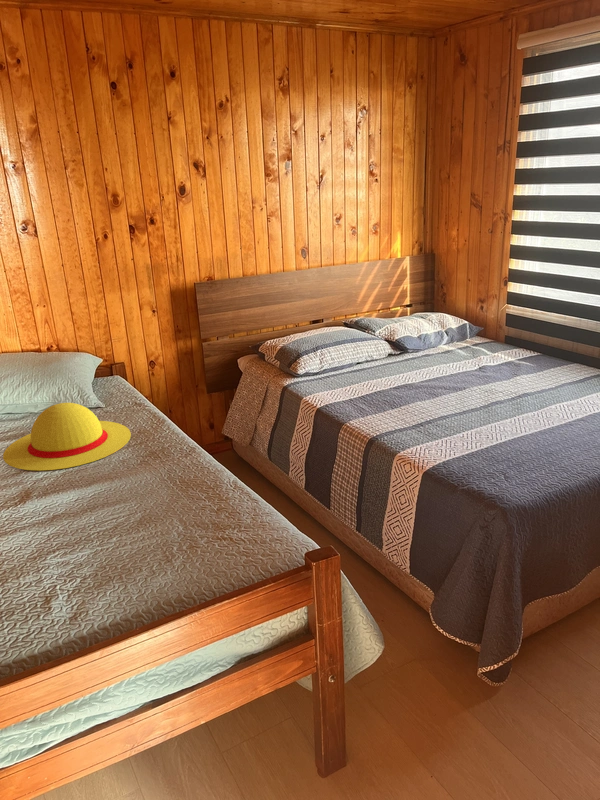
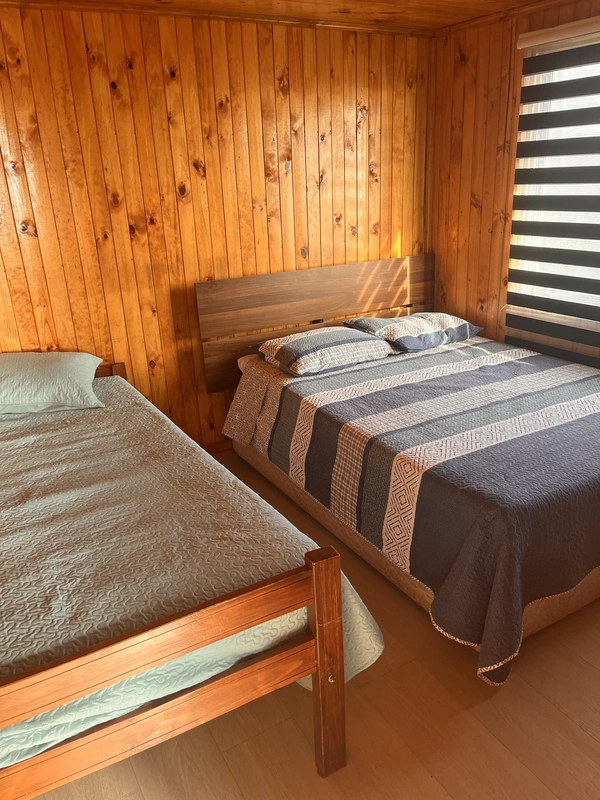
- straw hat (65, 424)
